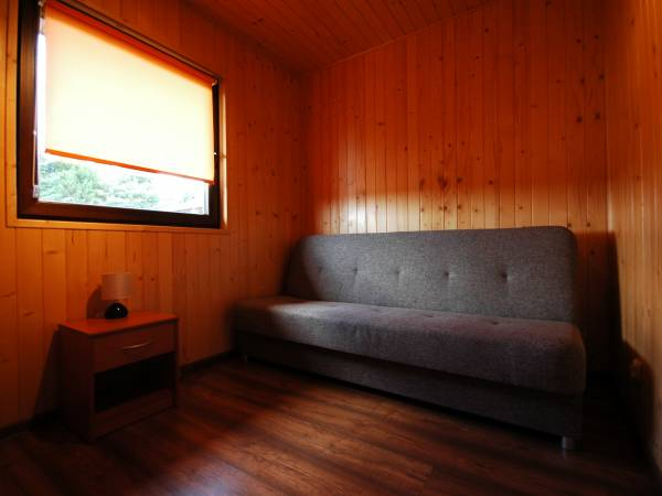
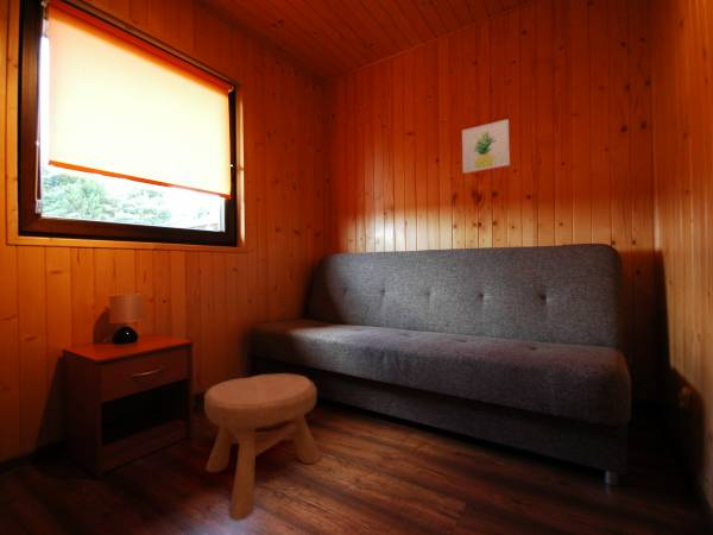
+ wall art (485, 146)
+ stool (269, 426)
